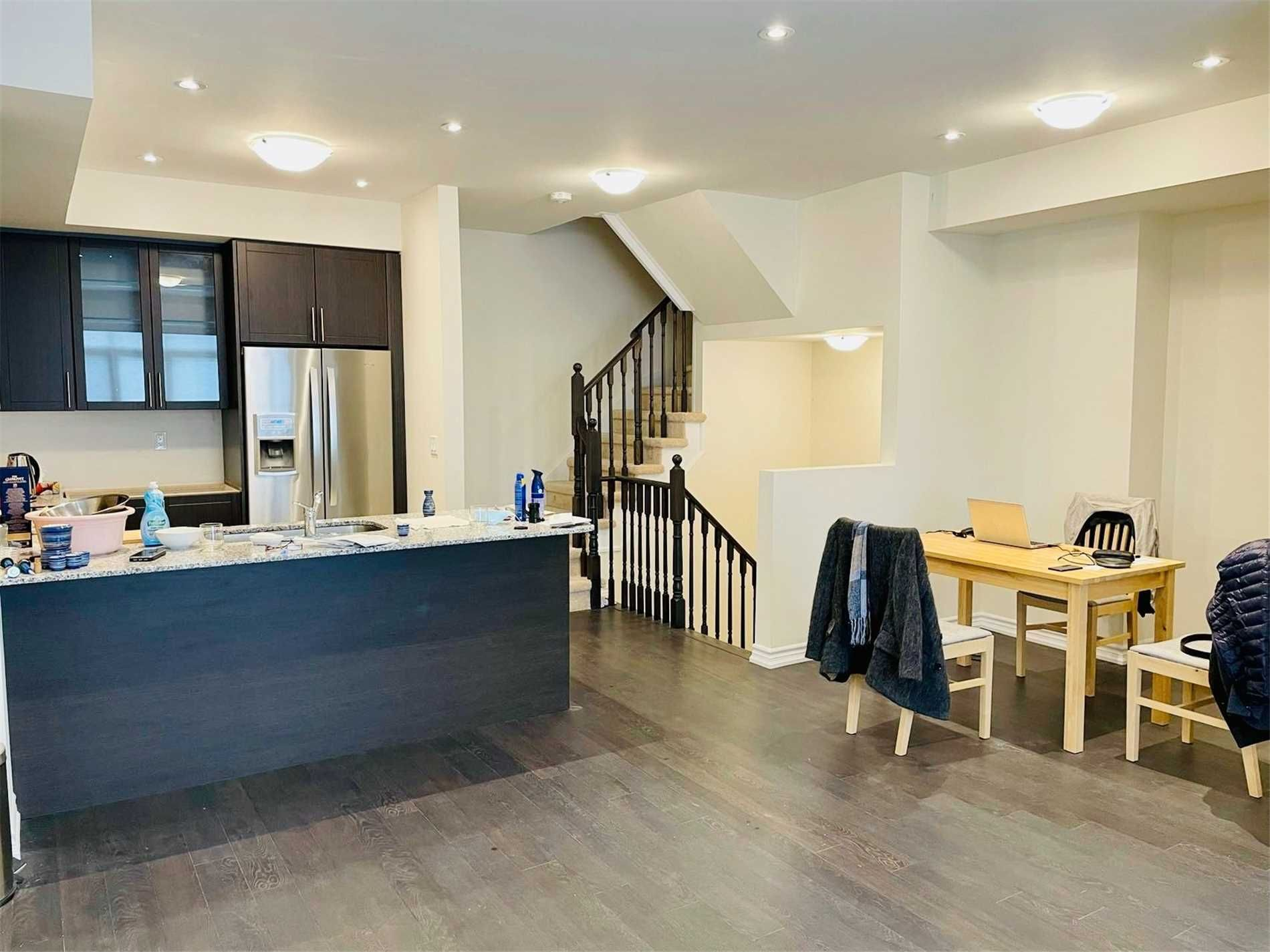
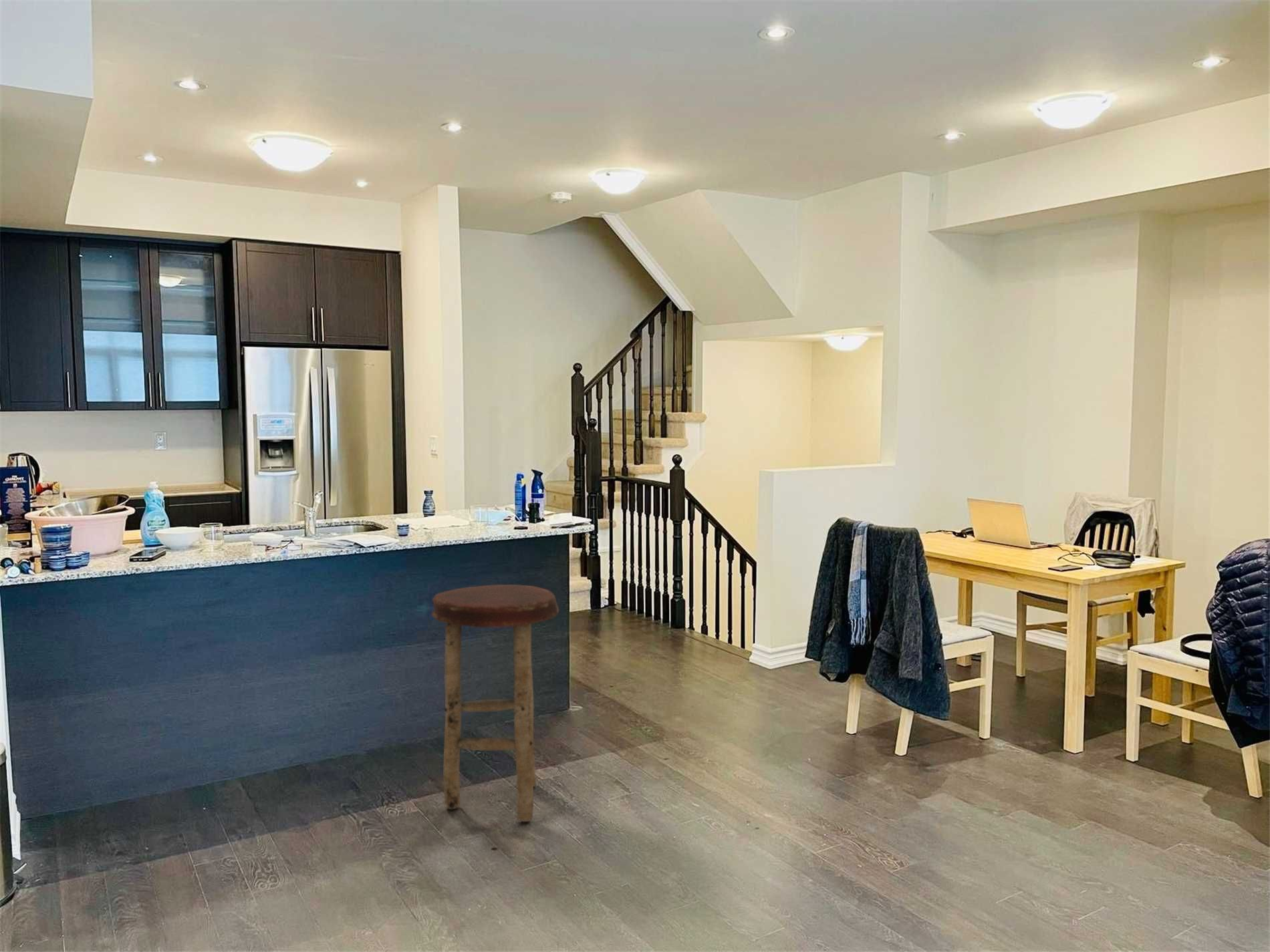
+ stool (497, 699)
